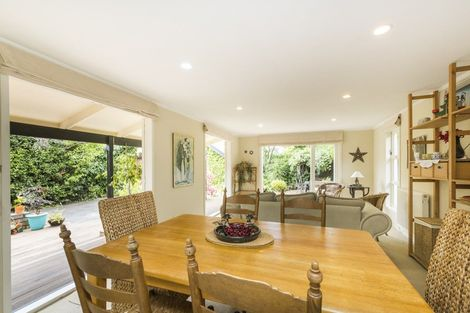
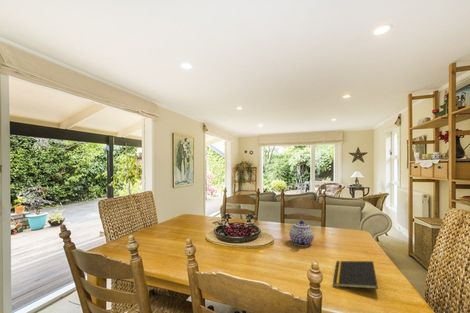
+ notepad (354, 273)
+ teapot (301, 232)
